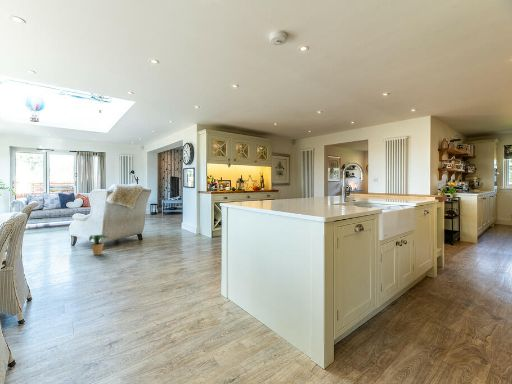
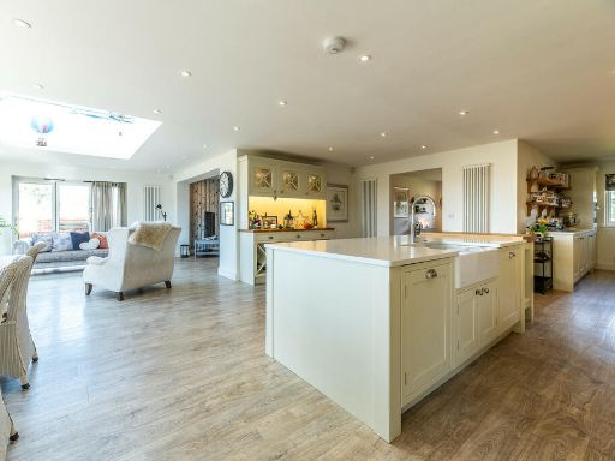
- potted plant (97, 244)
